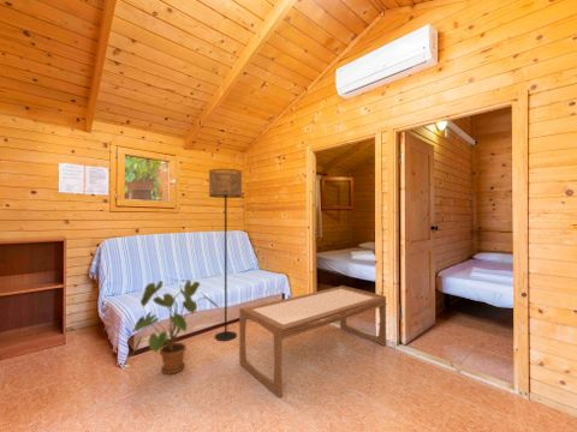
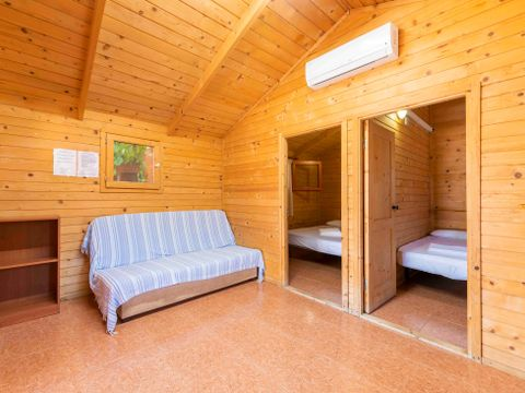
- coffee table (317, 326)
- floor lamp (225, 253)
- house plant (174, 322)
